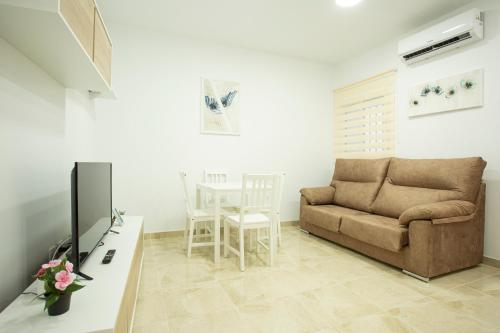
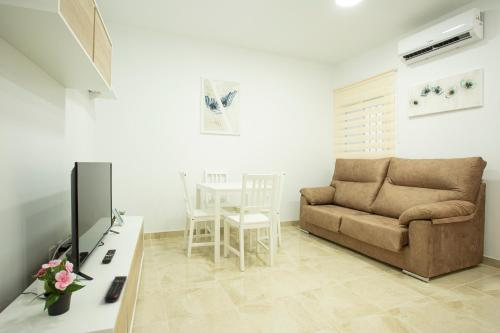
+ remote control (116, 287)
